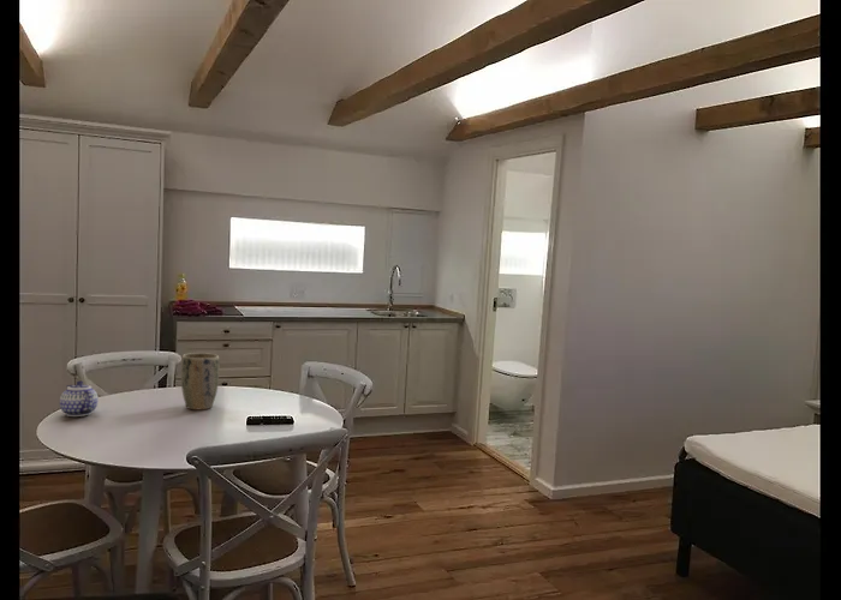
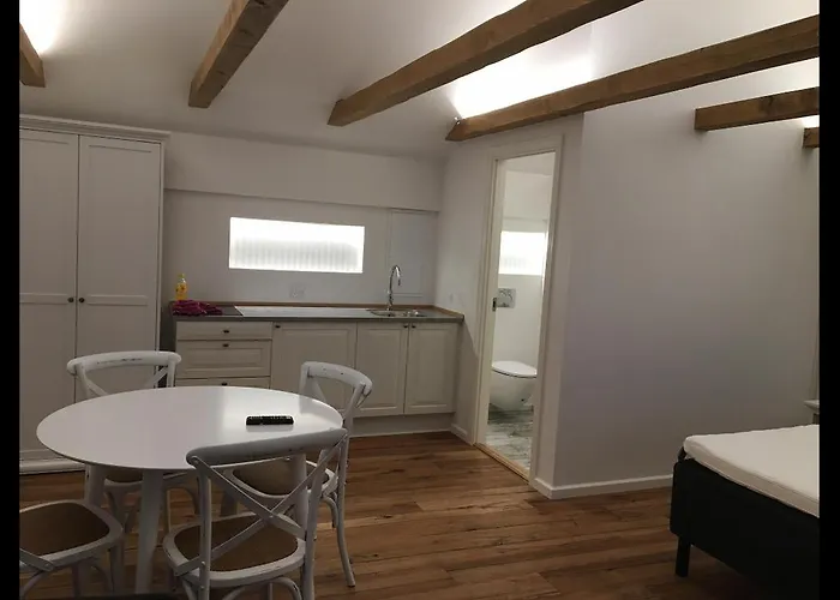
- plant pot (199, 380)
- teapot (78, 397)
